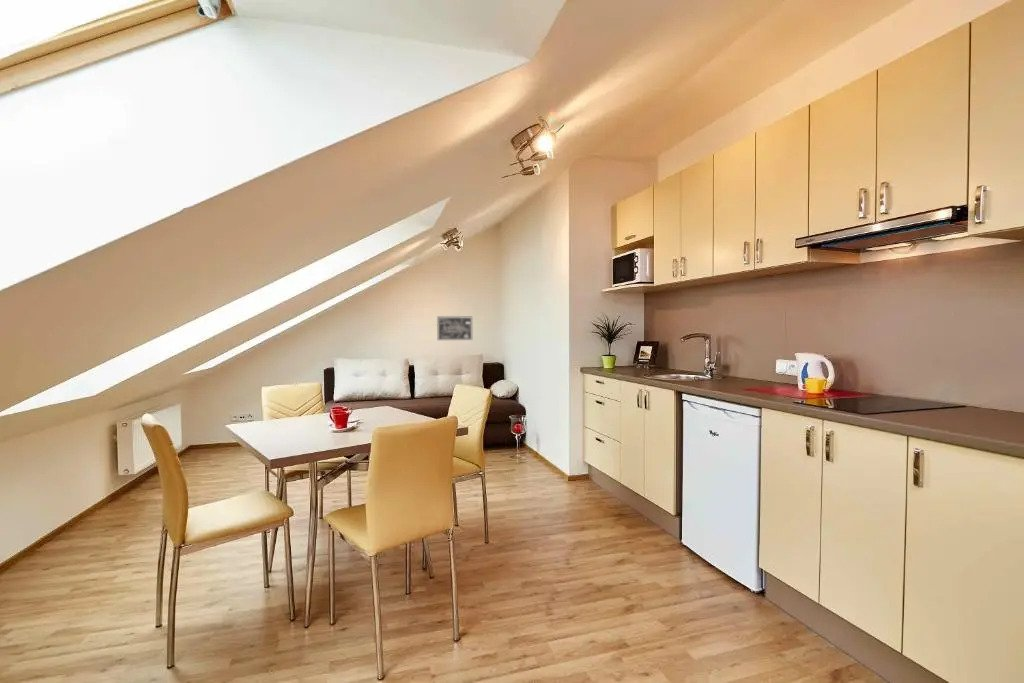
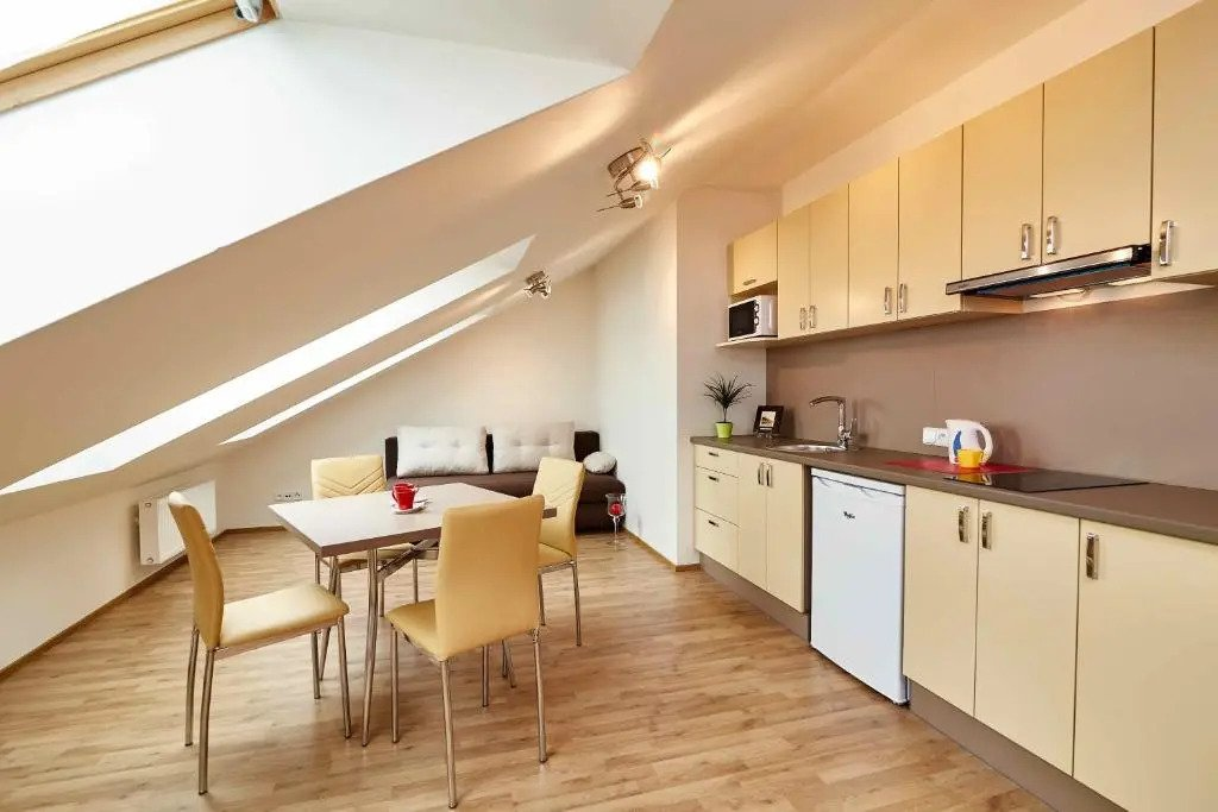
- wall art (455, 328)
